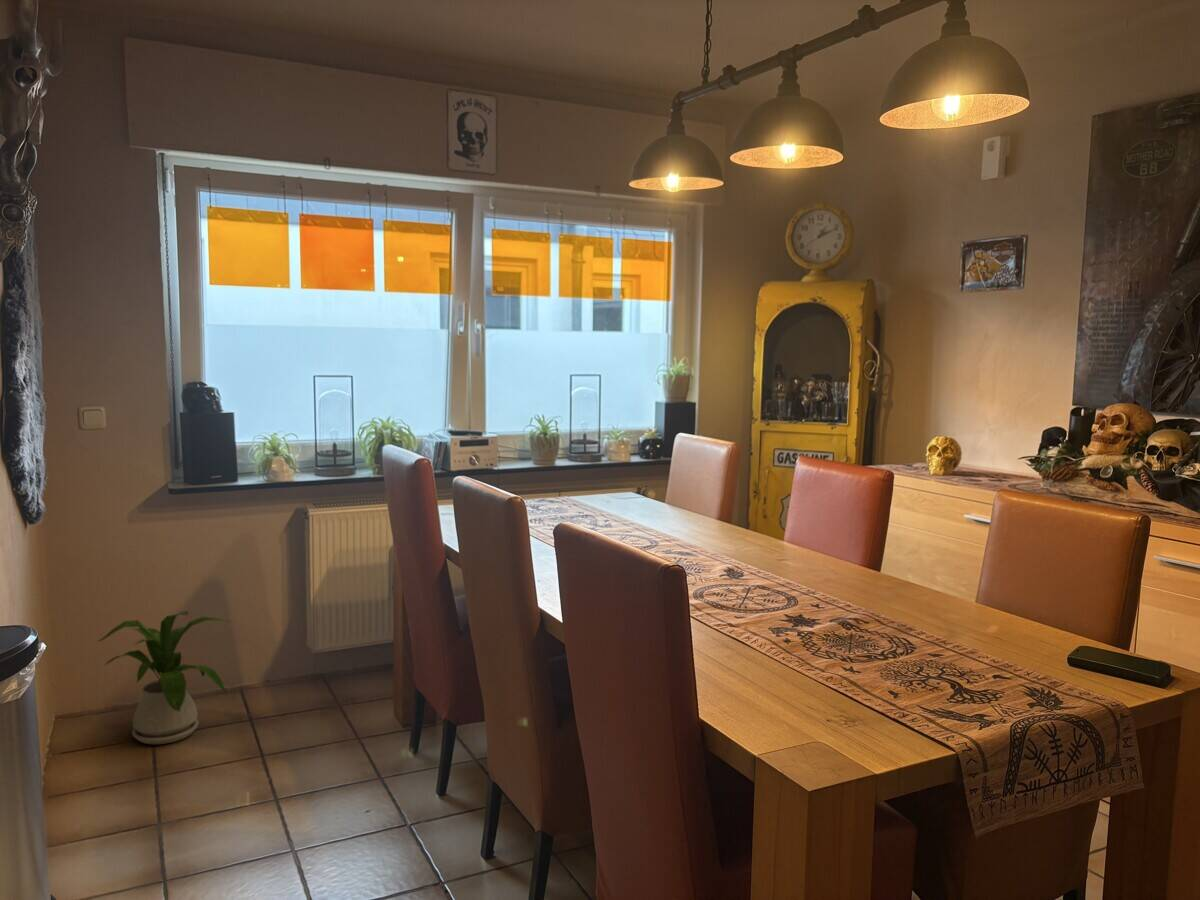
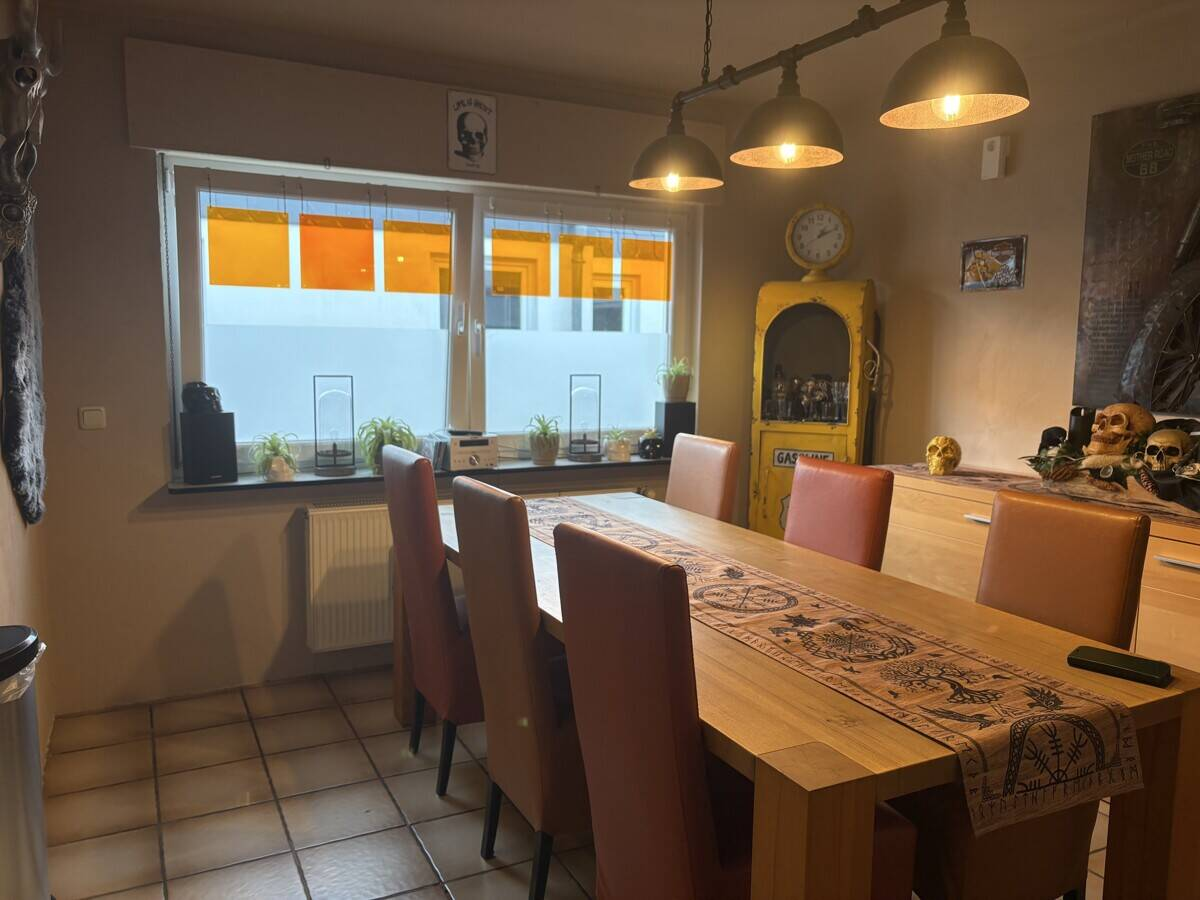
- house plant (167, 664)
